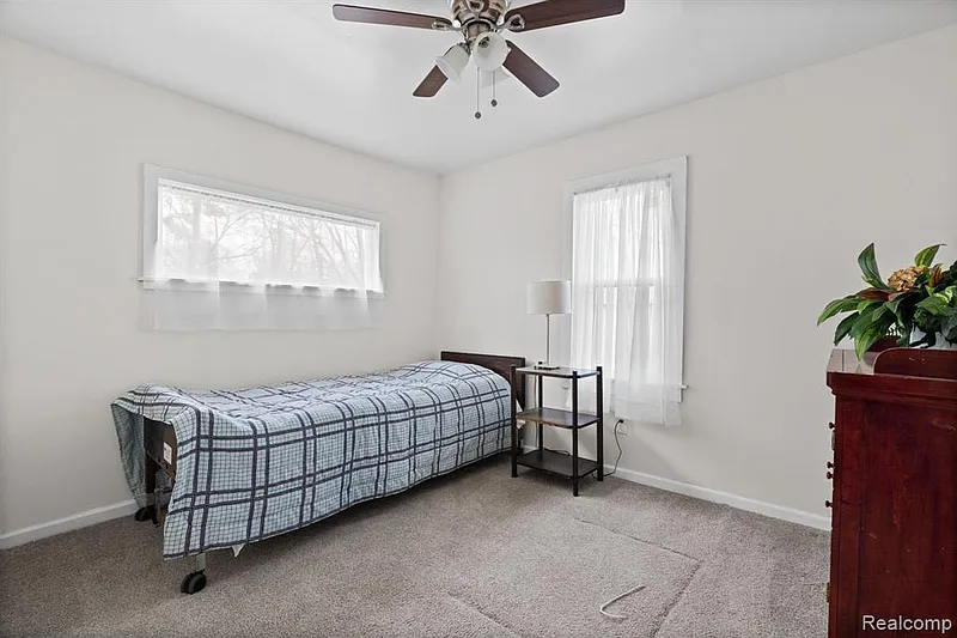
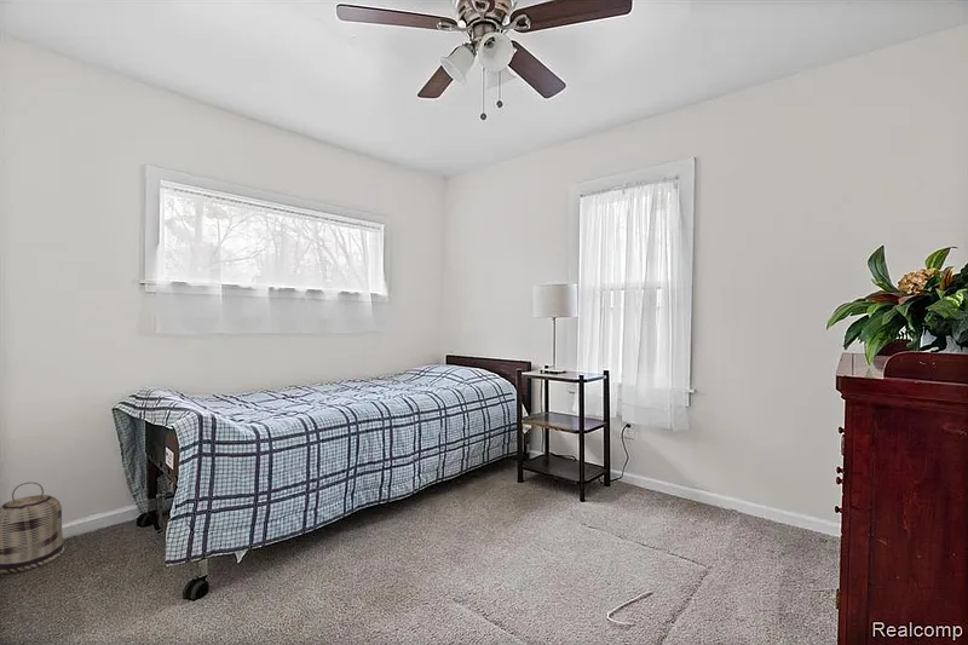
+ basket (27, 520)
